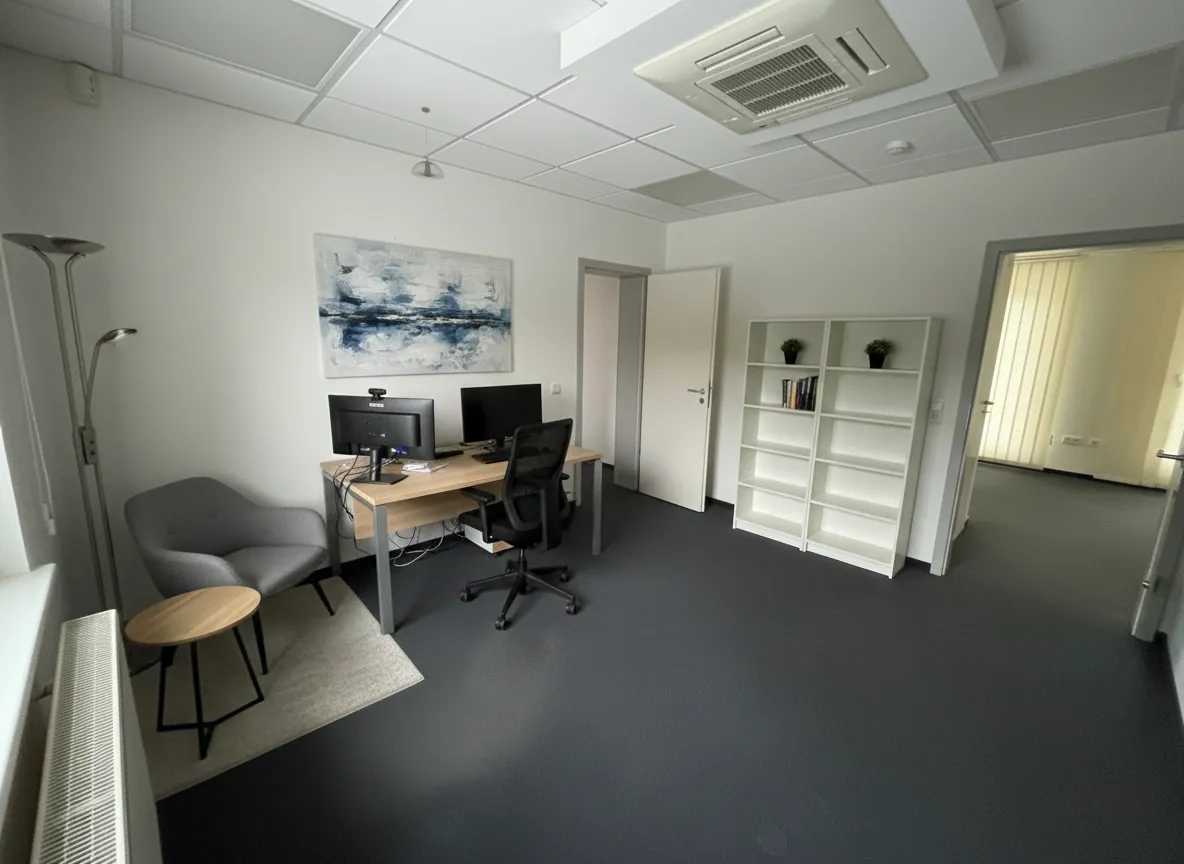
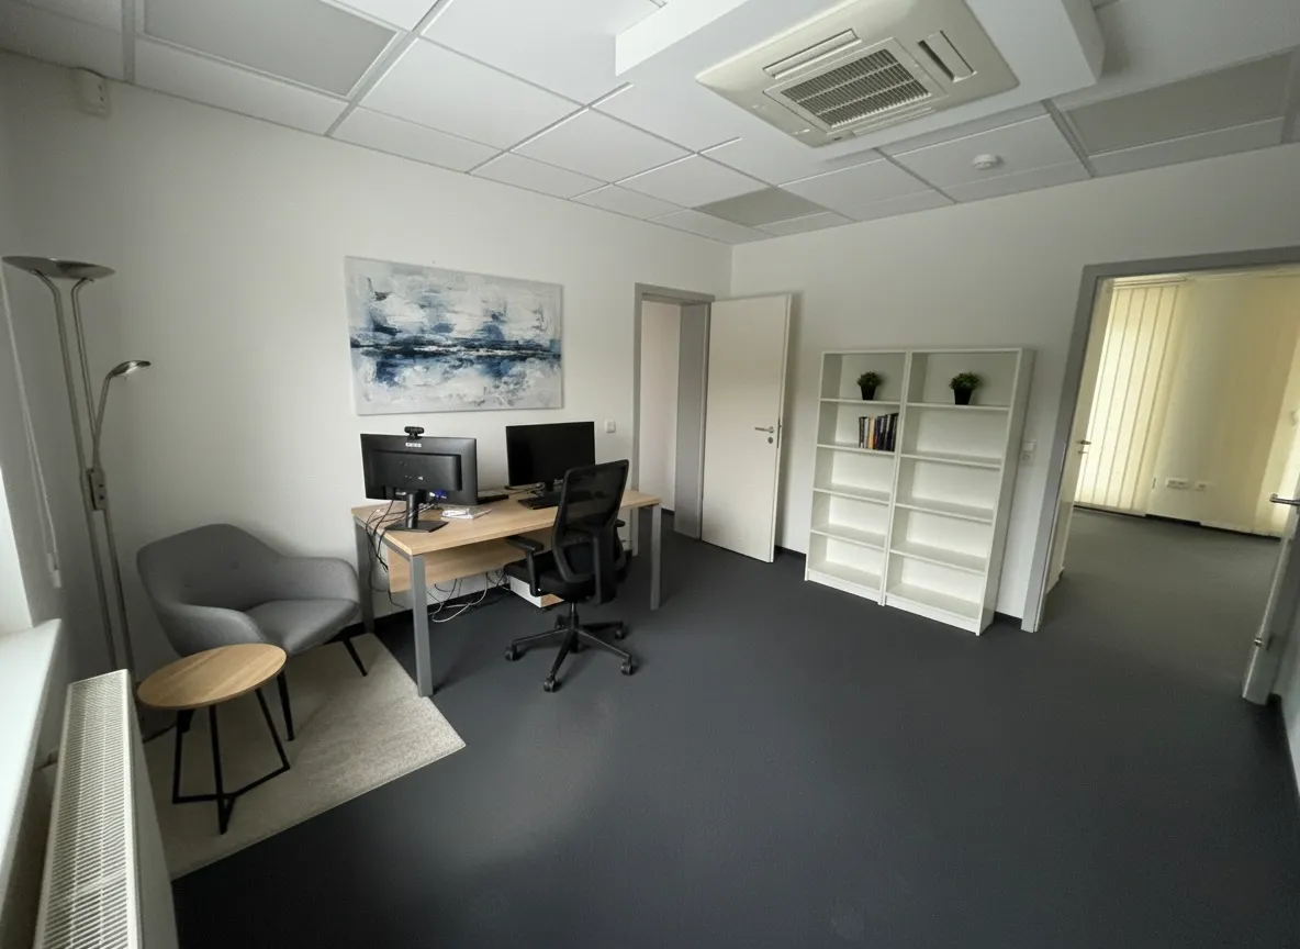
- pendant light (426, 142)
